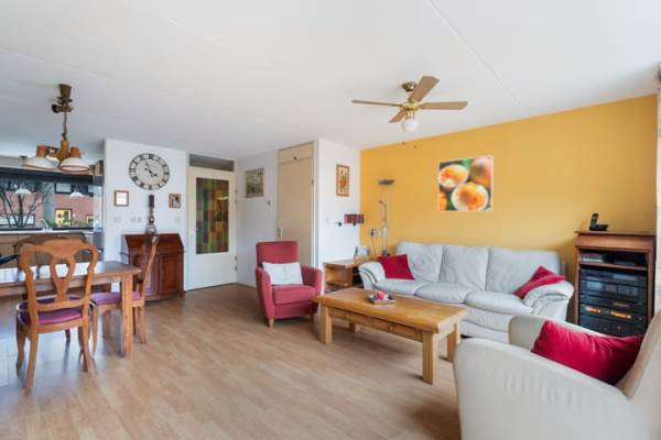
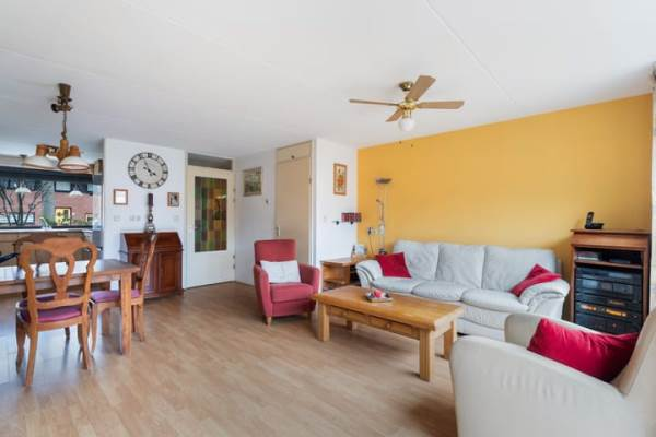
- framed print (464, 185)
